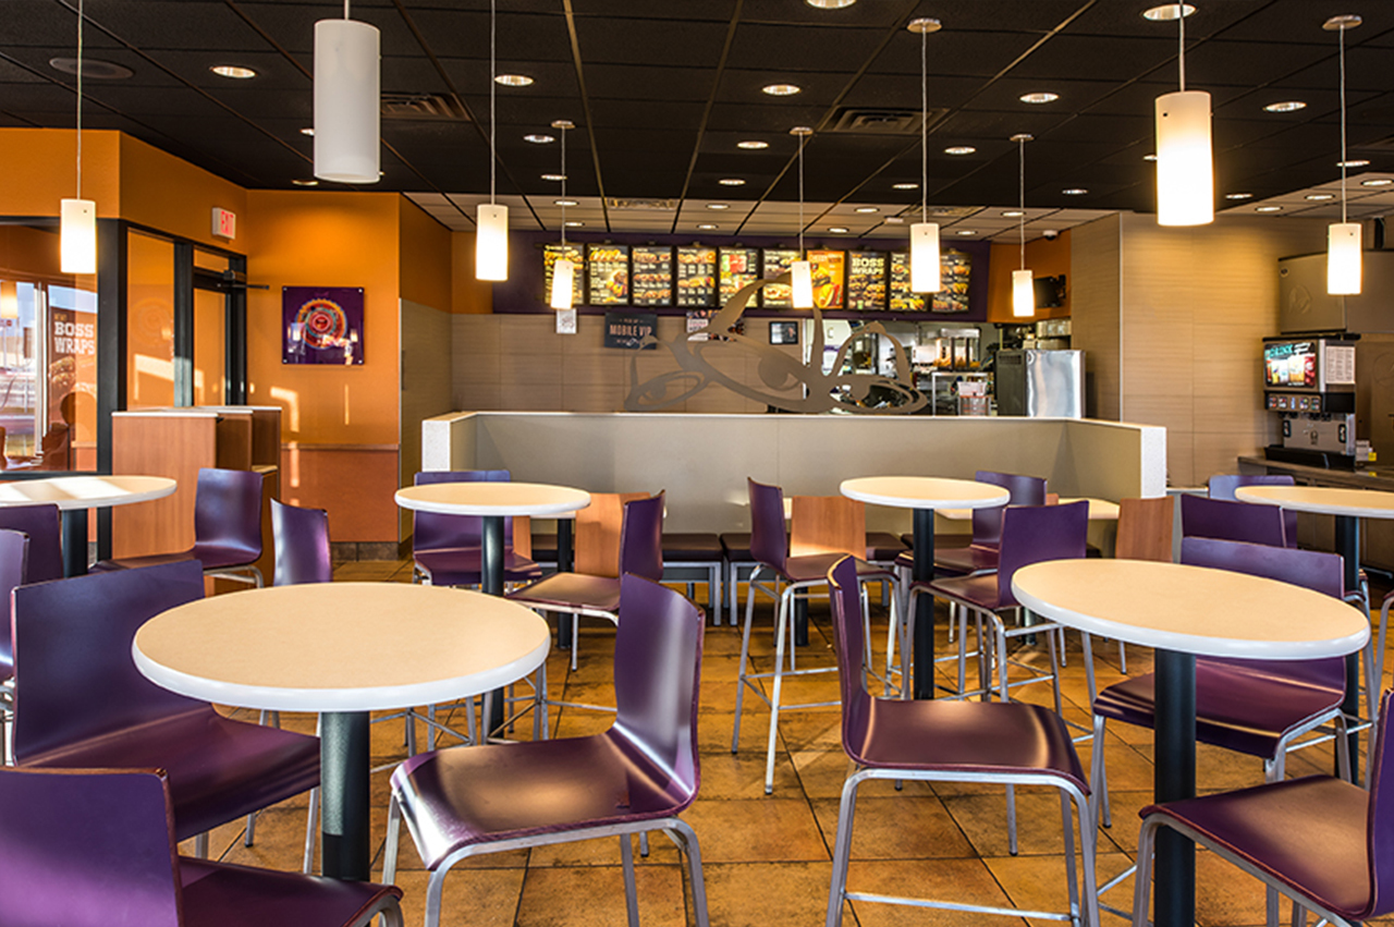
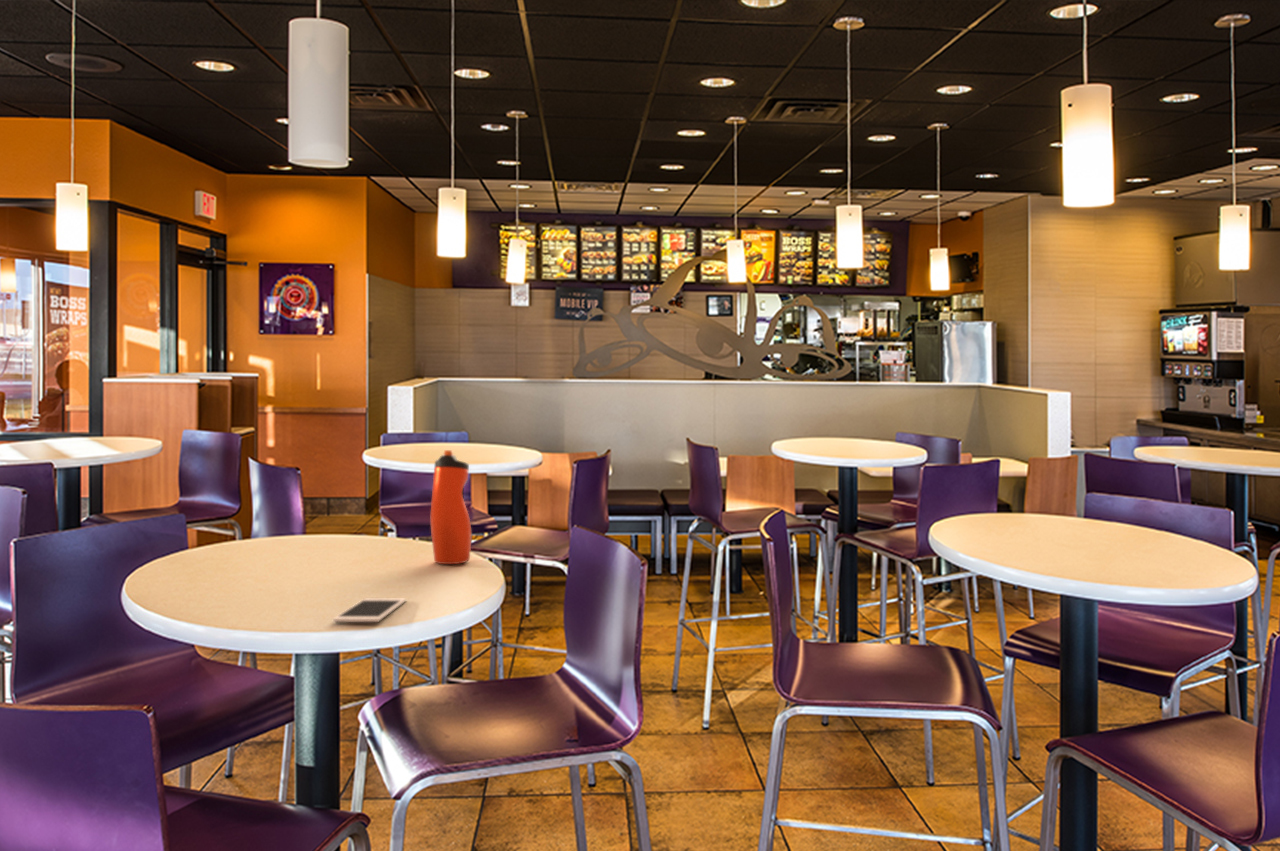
+ cell phone (371, 609)
+ water bottle (451, 506)
